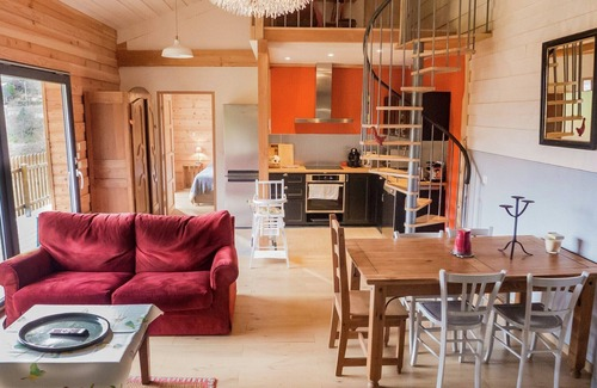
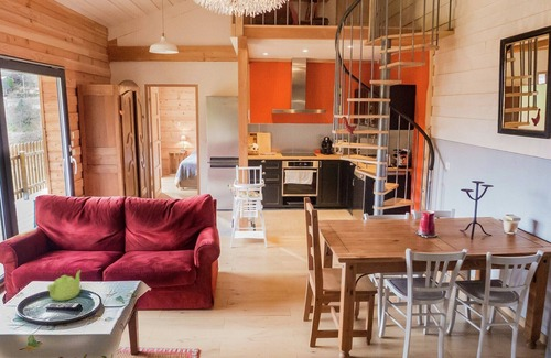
+ teapot (65, 285)
